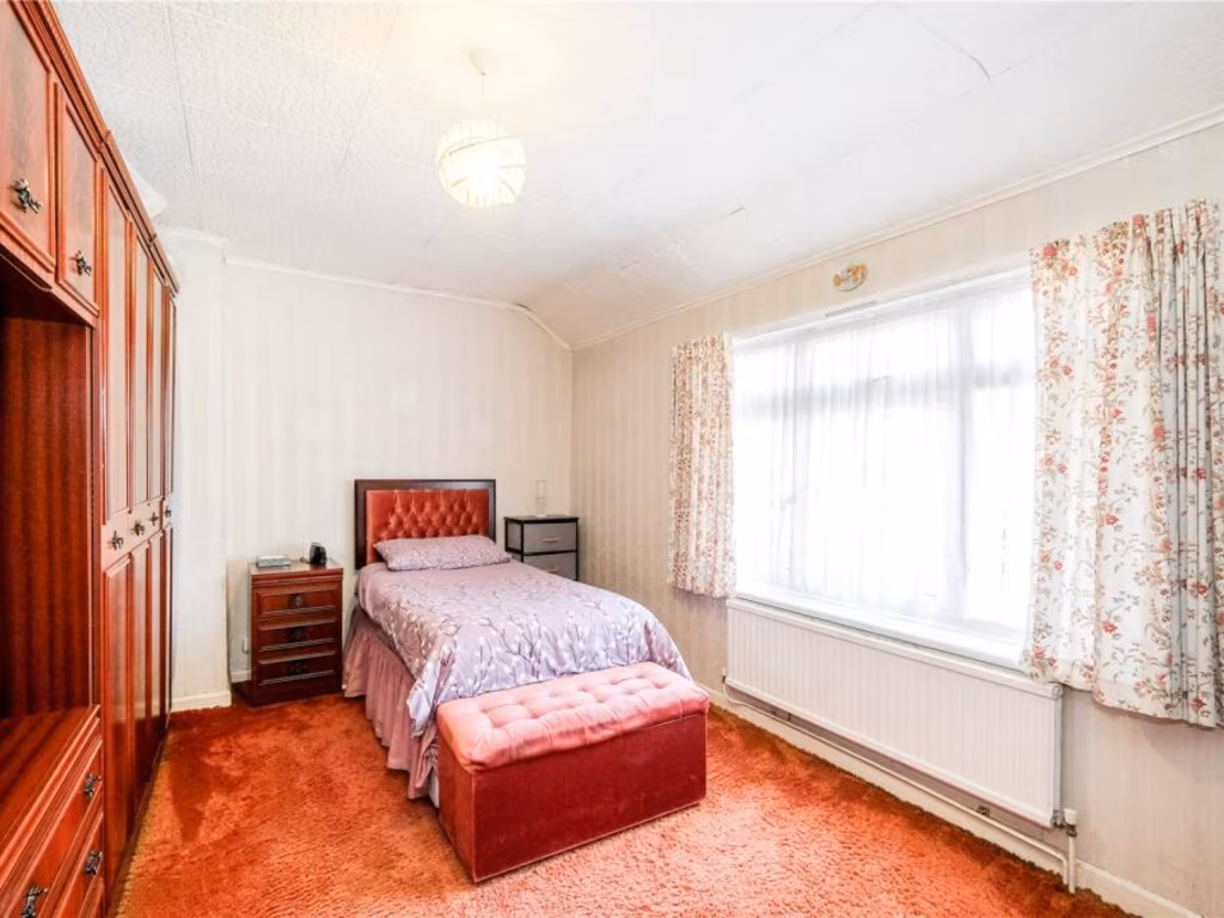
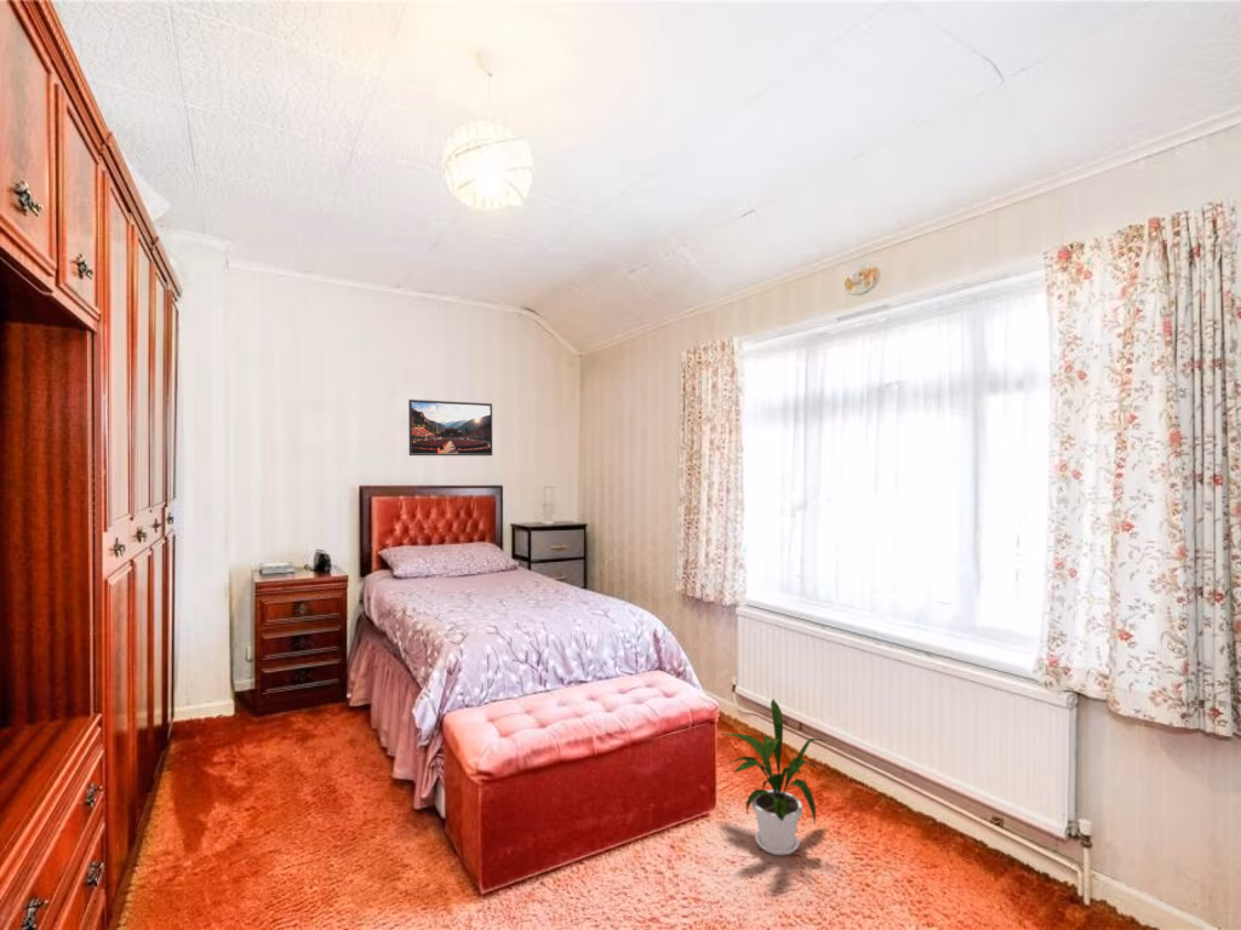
+ house plant (774, 777)
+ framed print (452, 429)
